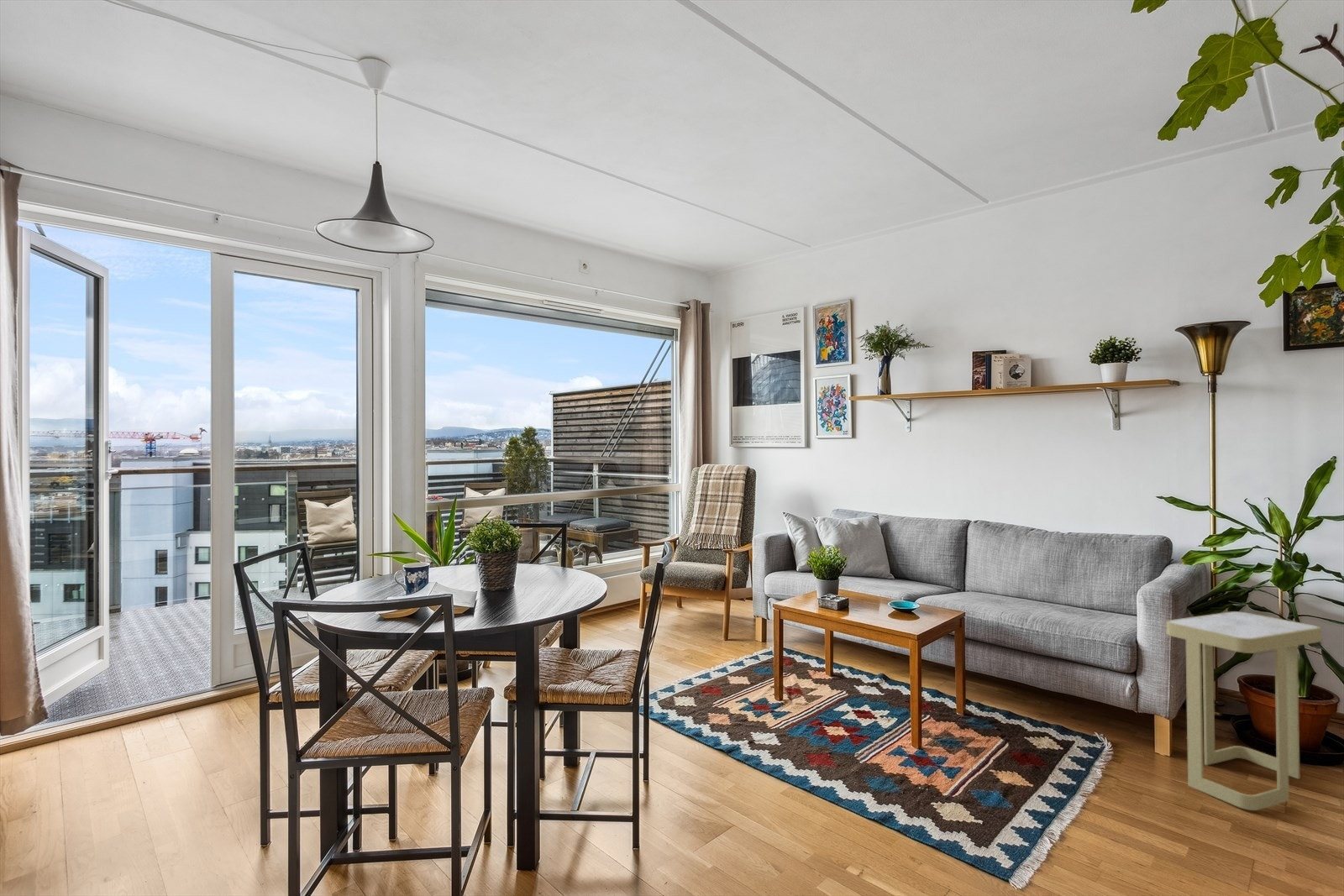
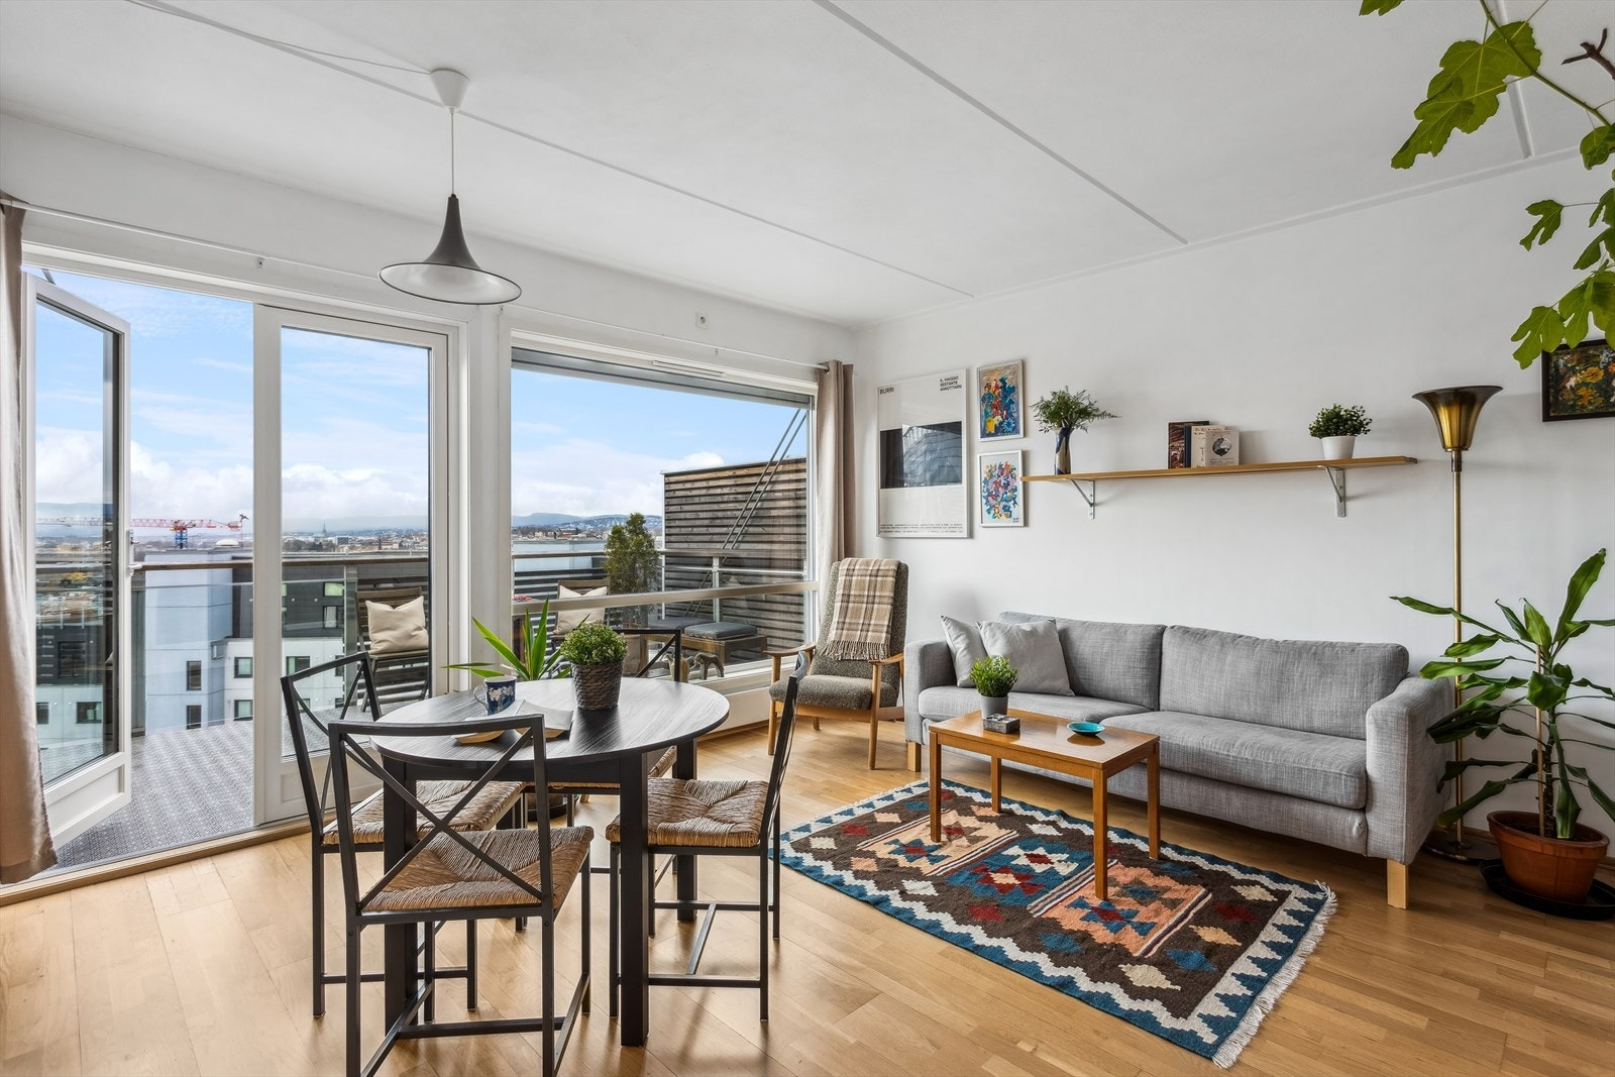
- side table (1214, 707)
